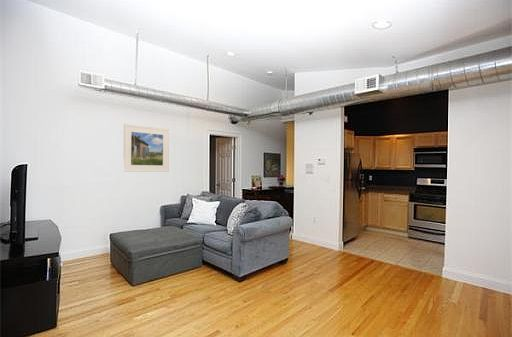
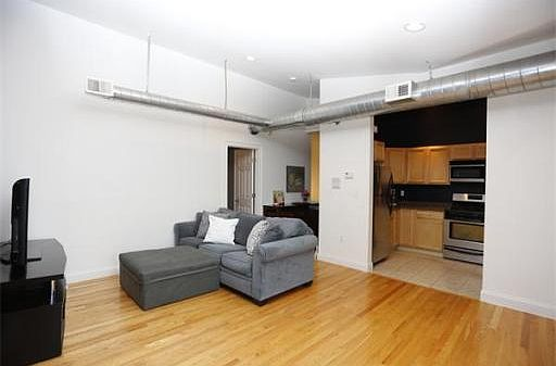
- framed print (147, 149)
